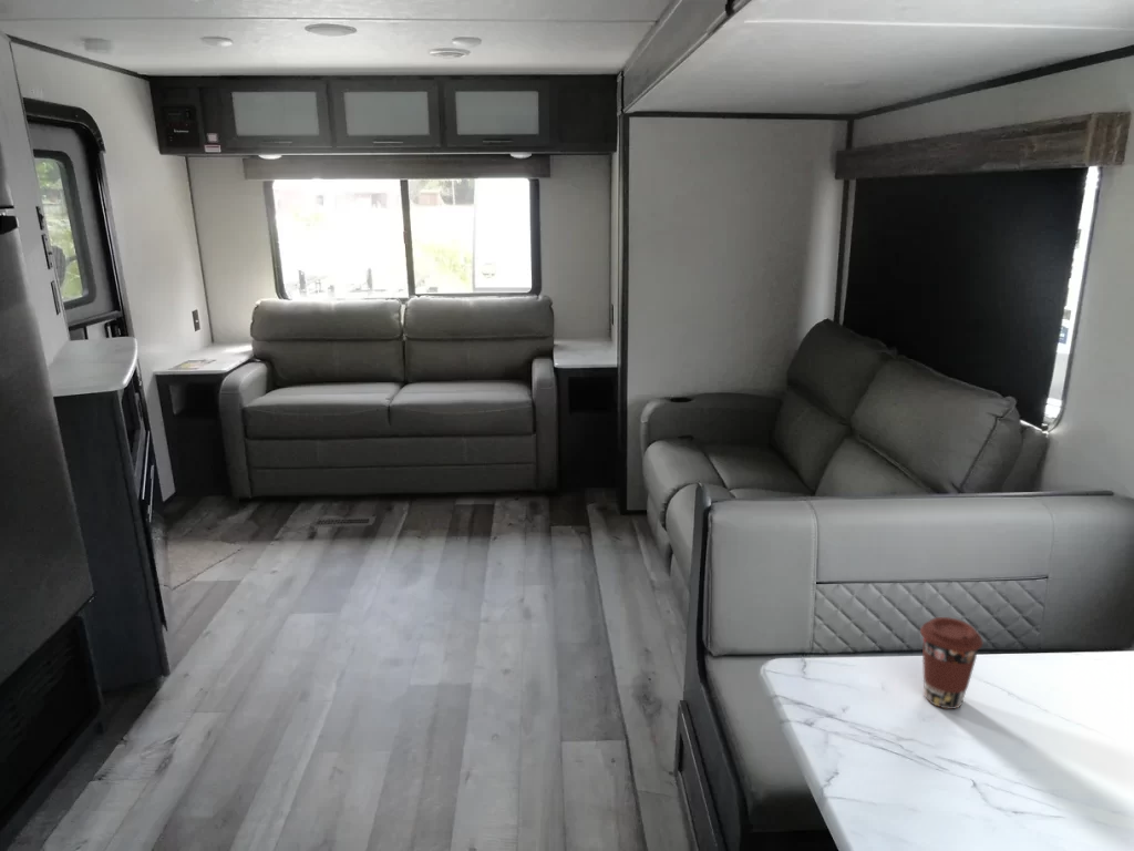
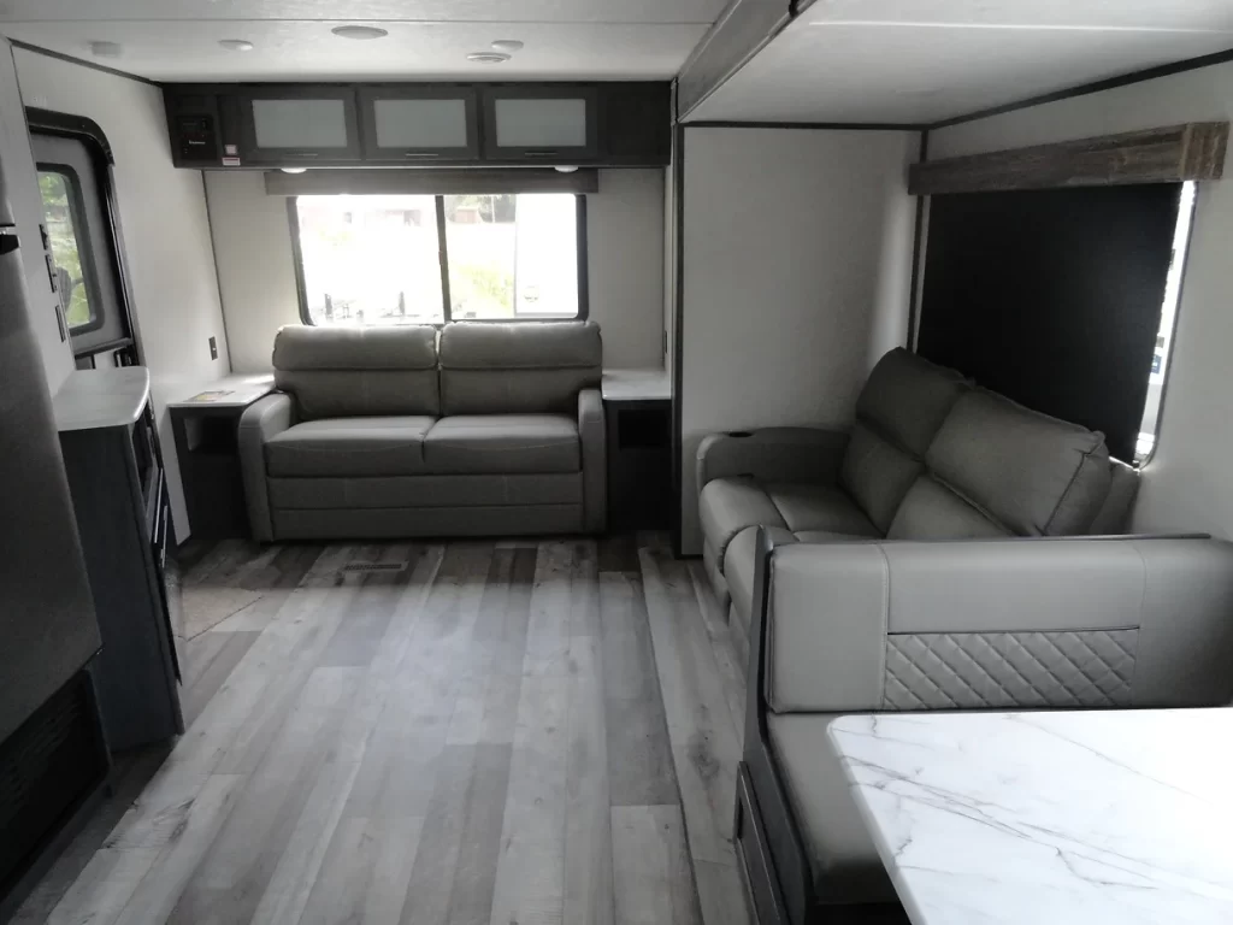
- coffee cup (947, 663)
